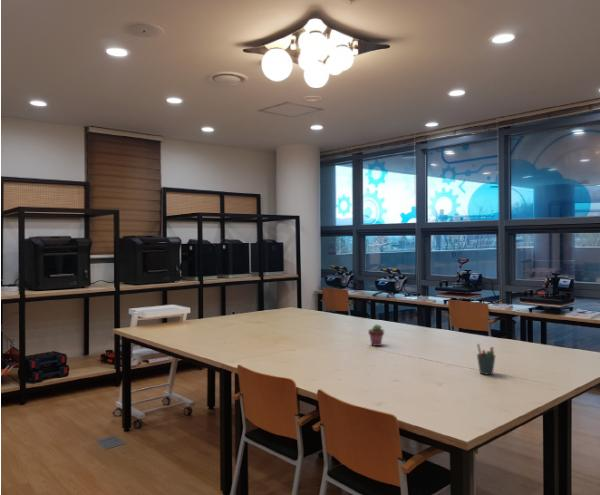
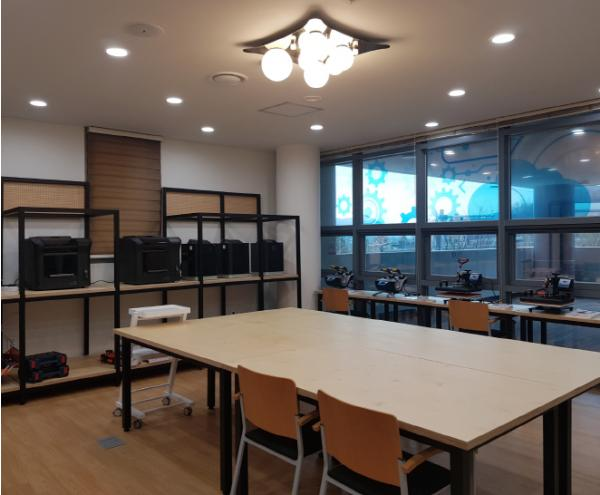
- potted succulent (376, 334)
- pen holder (486, 359)
